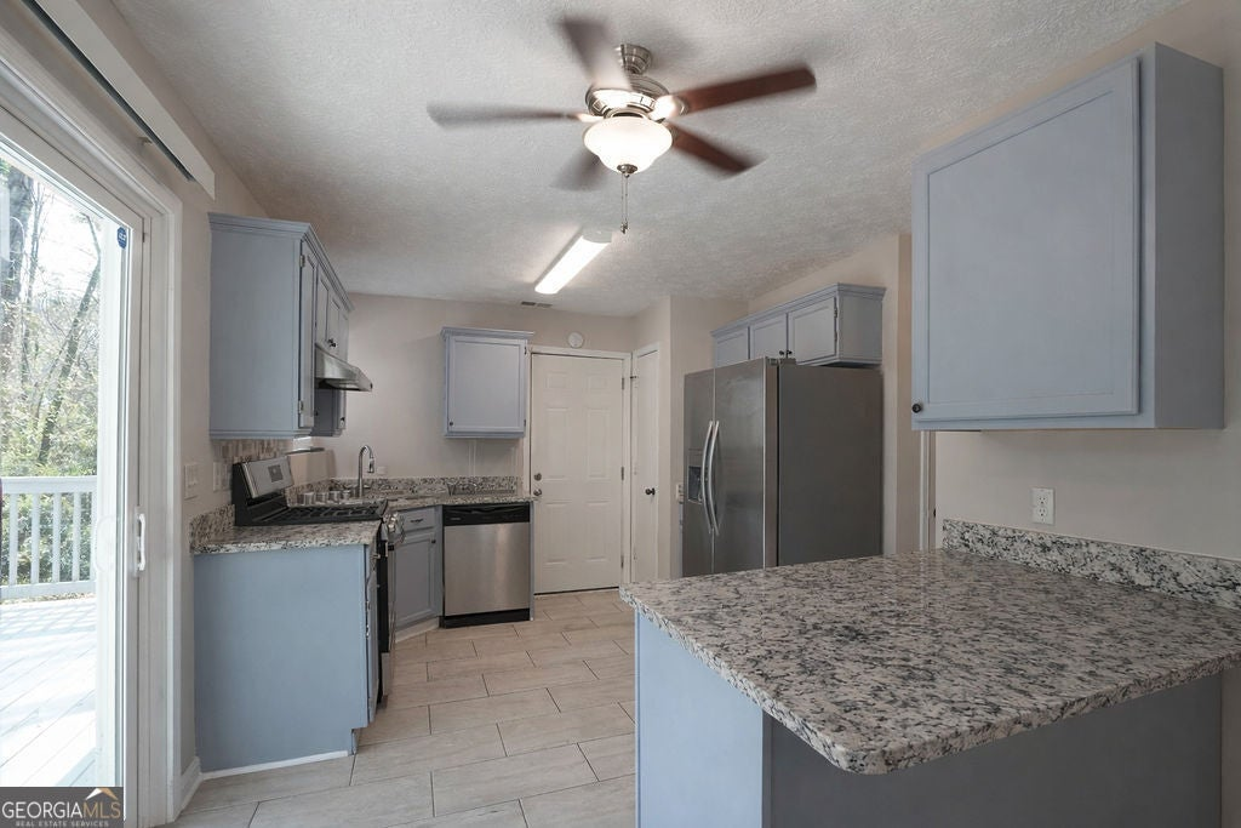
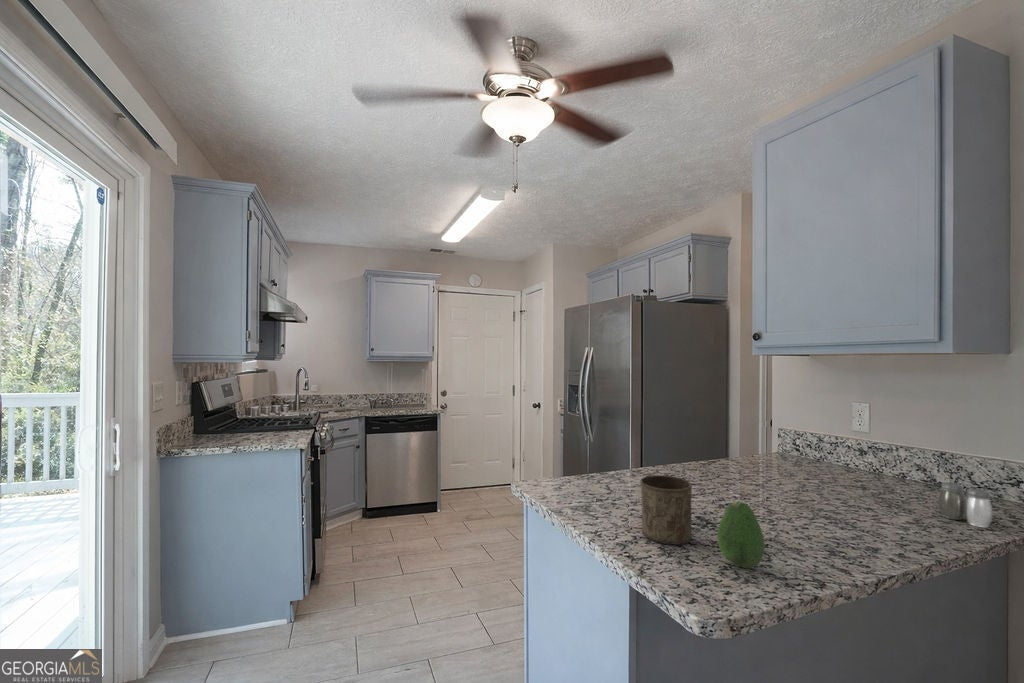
+ fruit (740, 534)
+ salt and pepper shaker (964, 503)
+ cup (665, 508)
